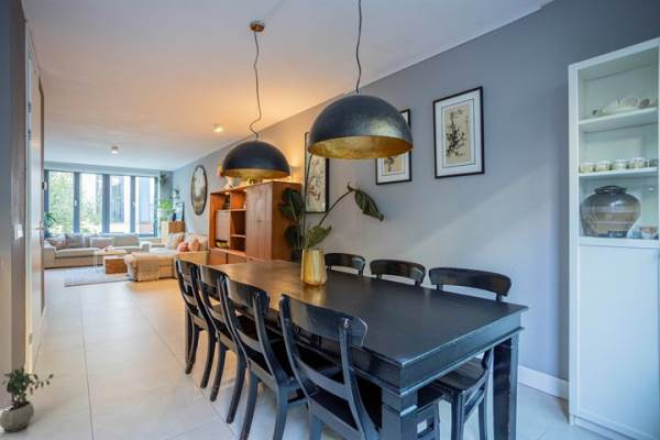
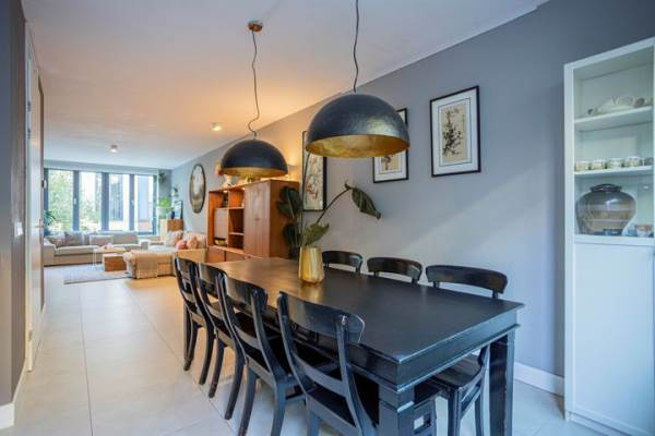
- potted plant (24, 395)
